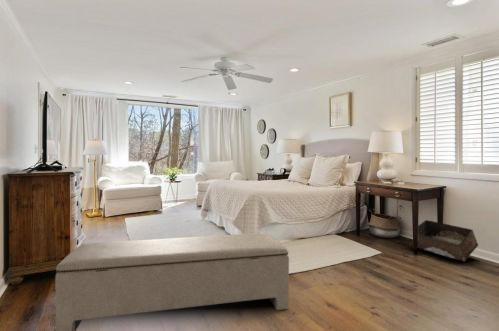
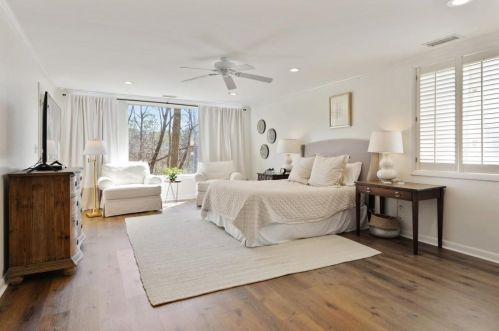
- bench (182, 275)
- storage bin (444, 239)
